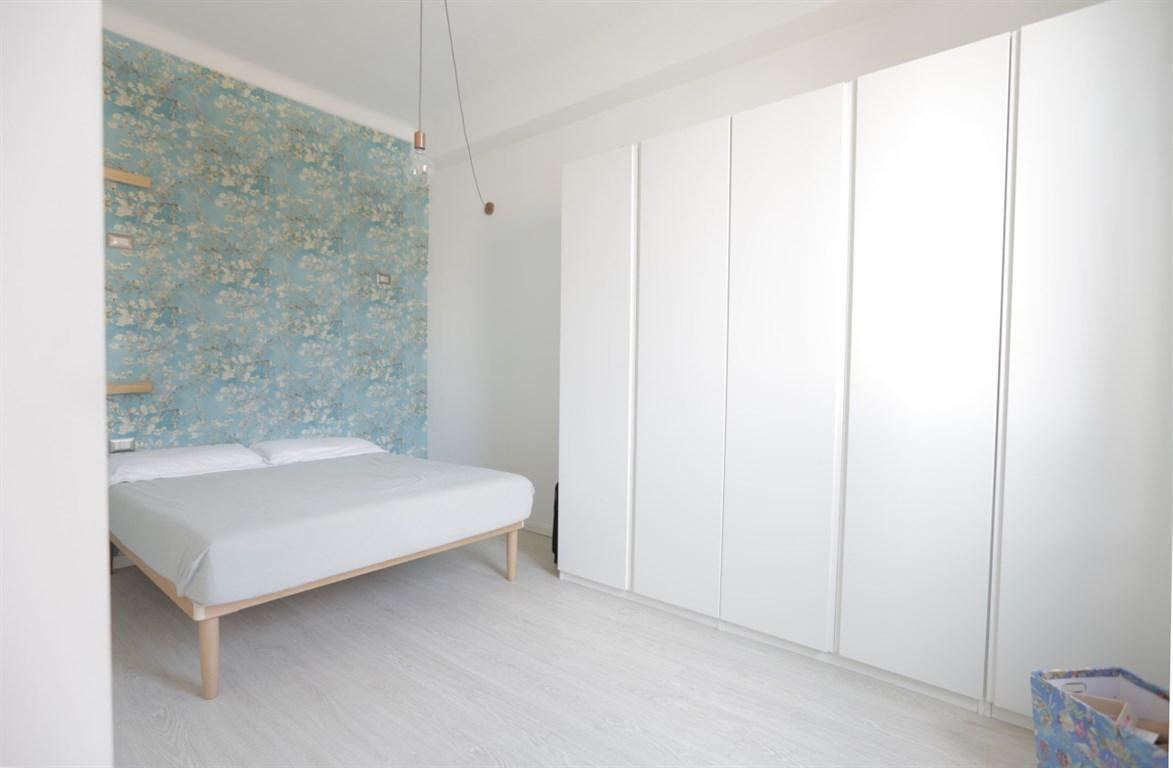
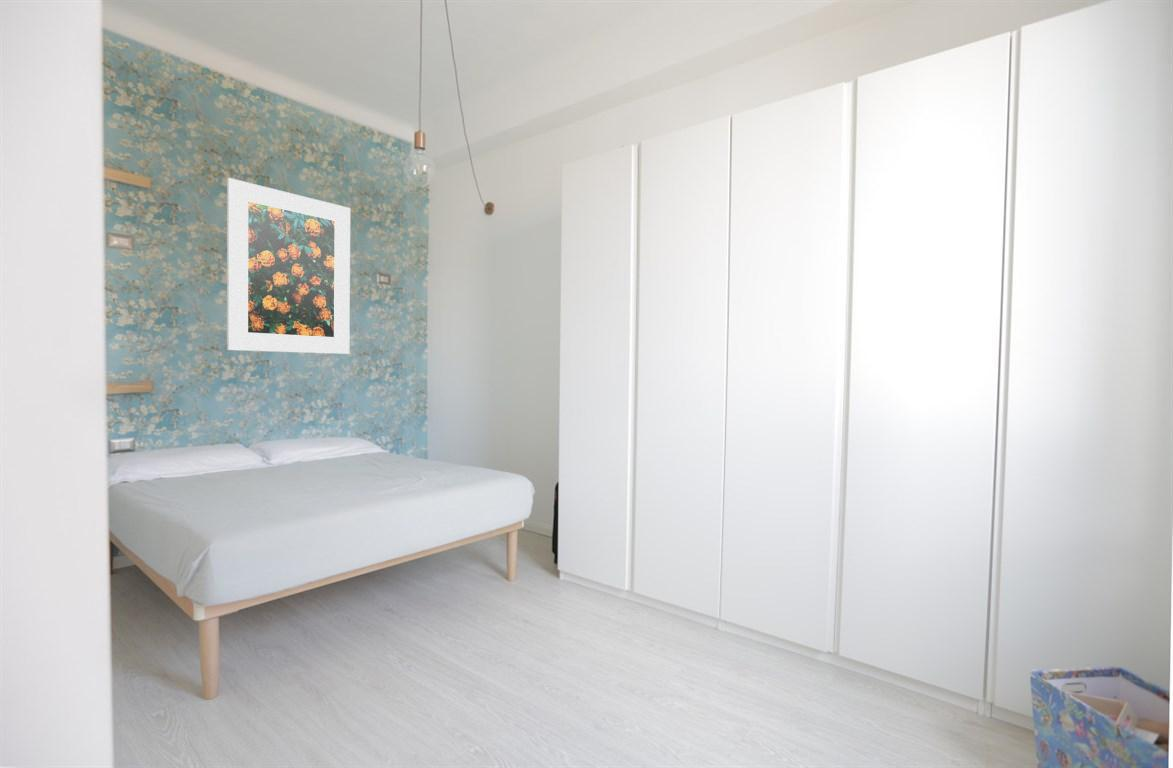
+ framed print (293, 273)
